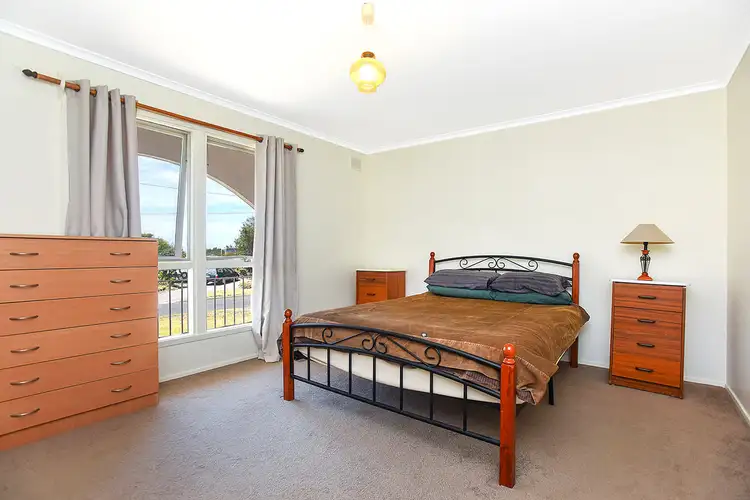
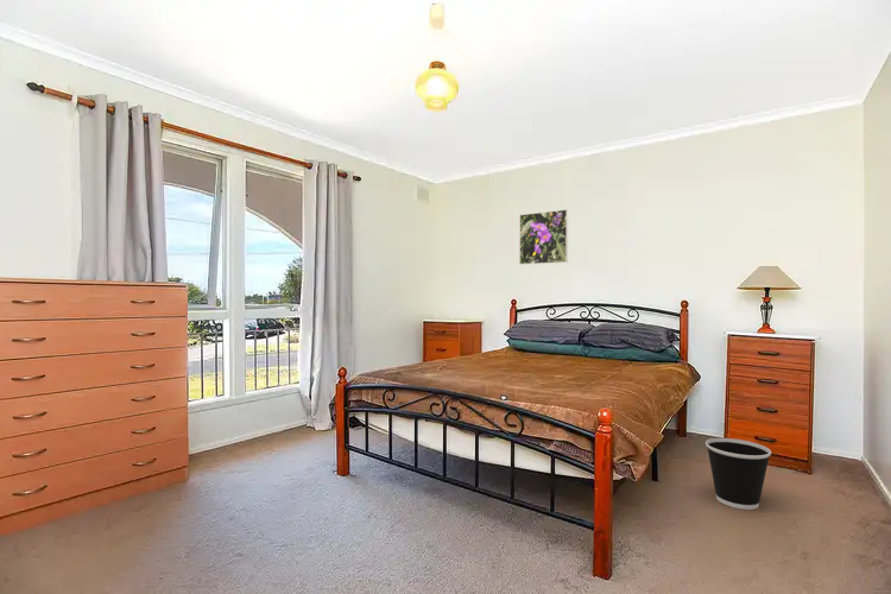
+ wastebasket (737, 473)
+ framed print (543, 238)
